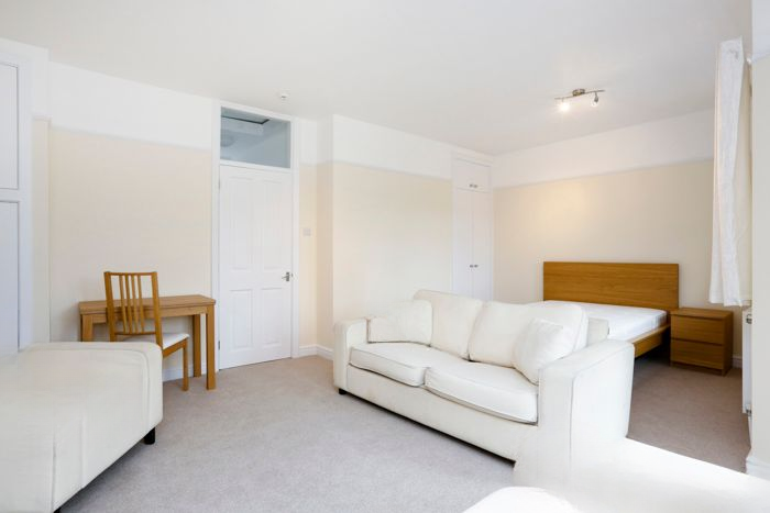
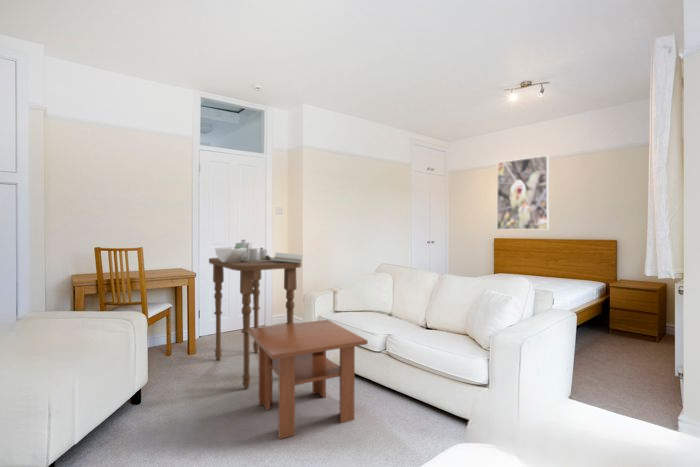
+ coffee table (304, 373)
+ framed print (521, 194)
+ side table (255, 304)
